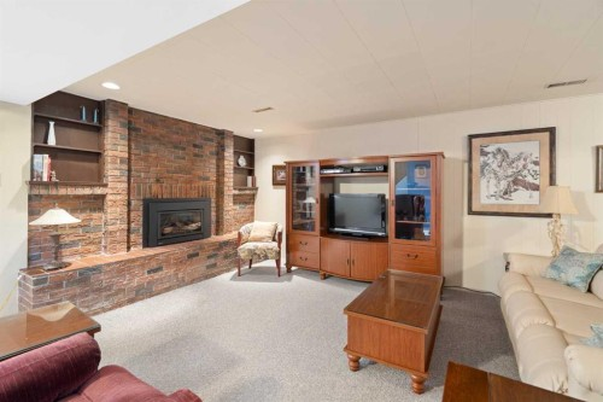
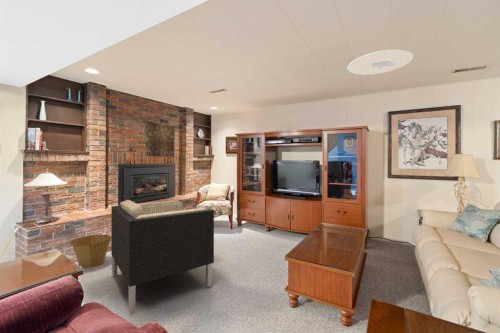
+ armchair (160, 240)
+ wall art (160, 140)
+ ceiling light (378, 61)
+ basket (91, 251)
